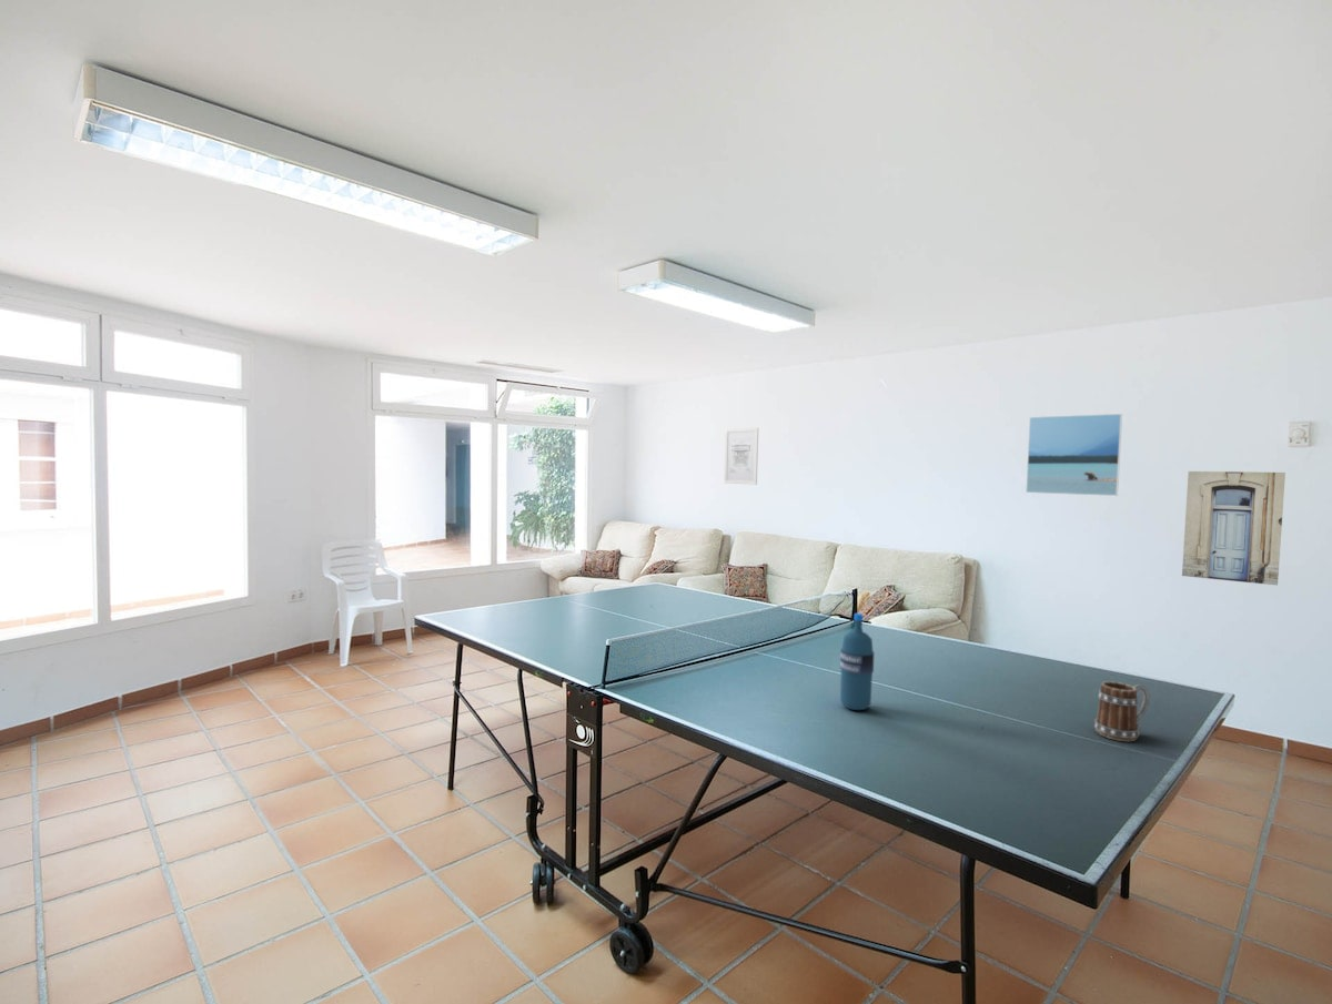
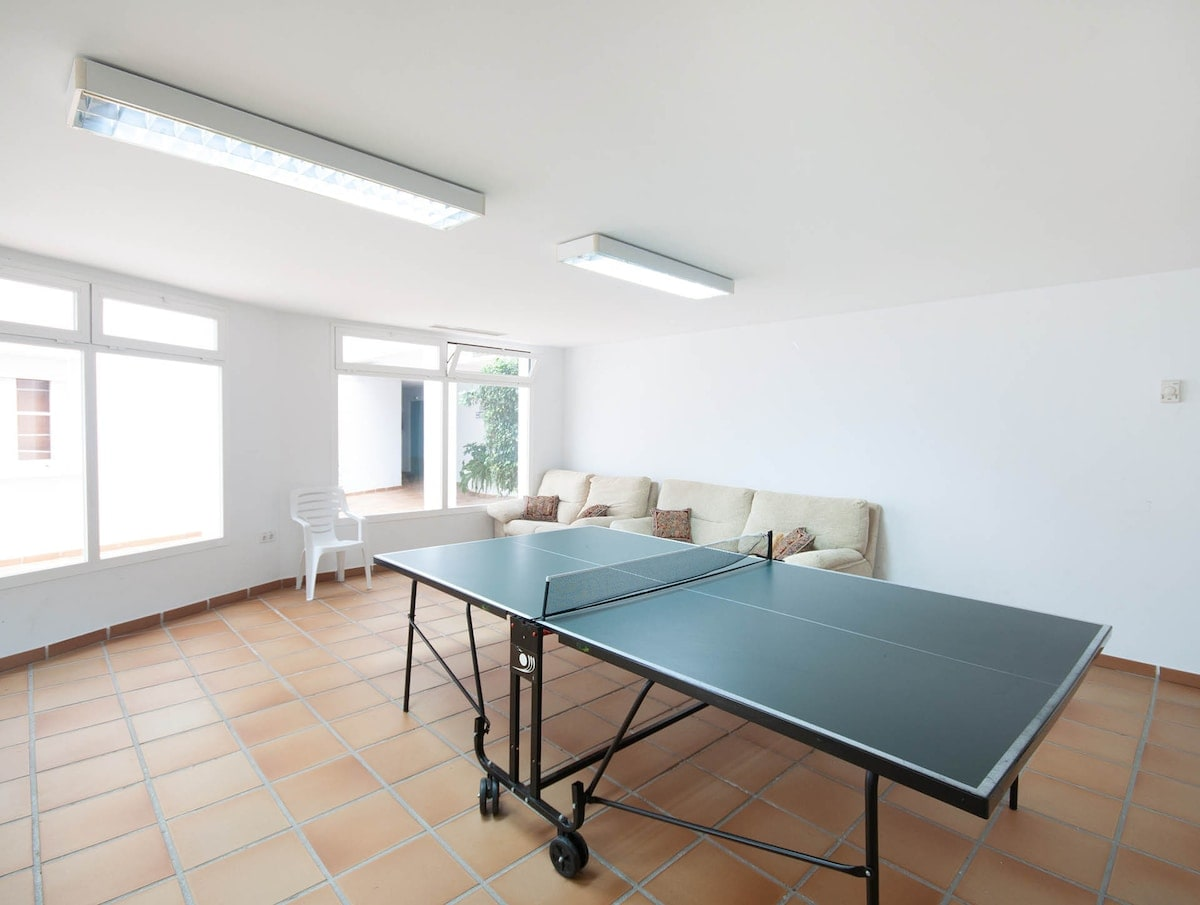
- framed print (1071, 455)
- mug (1123, 709)
- wall art (740, 456)
- water bottle (857, 660)
- wall art (1231, 526)
